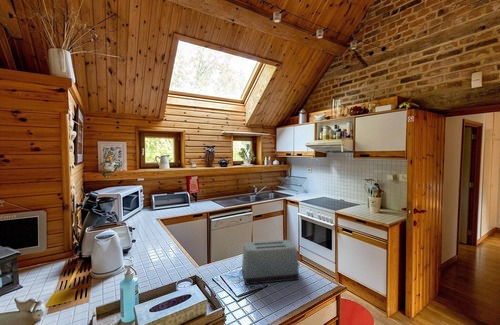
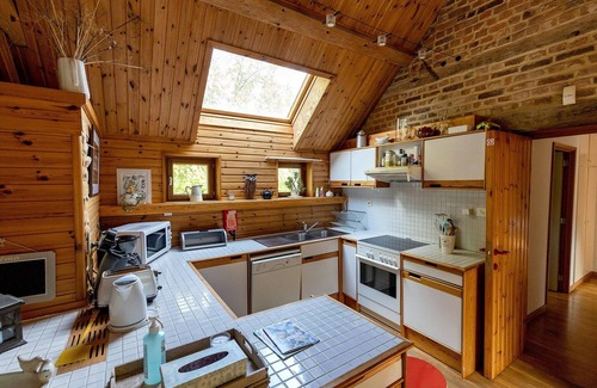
- toaster (270, 260)
